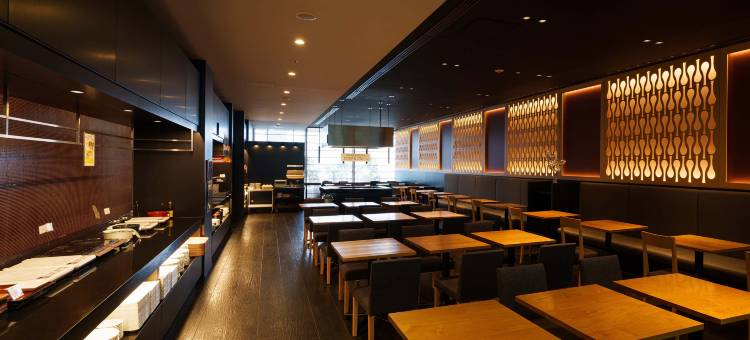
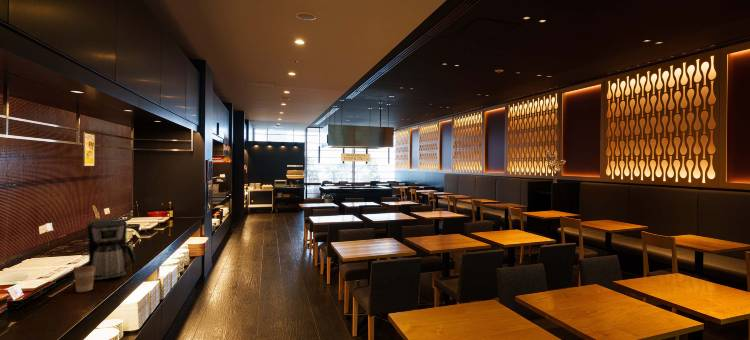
+ coffee cup (84, 278)
+ coffee maker (112, 246)
